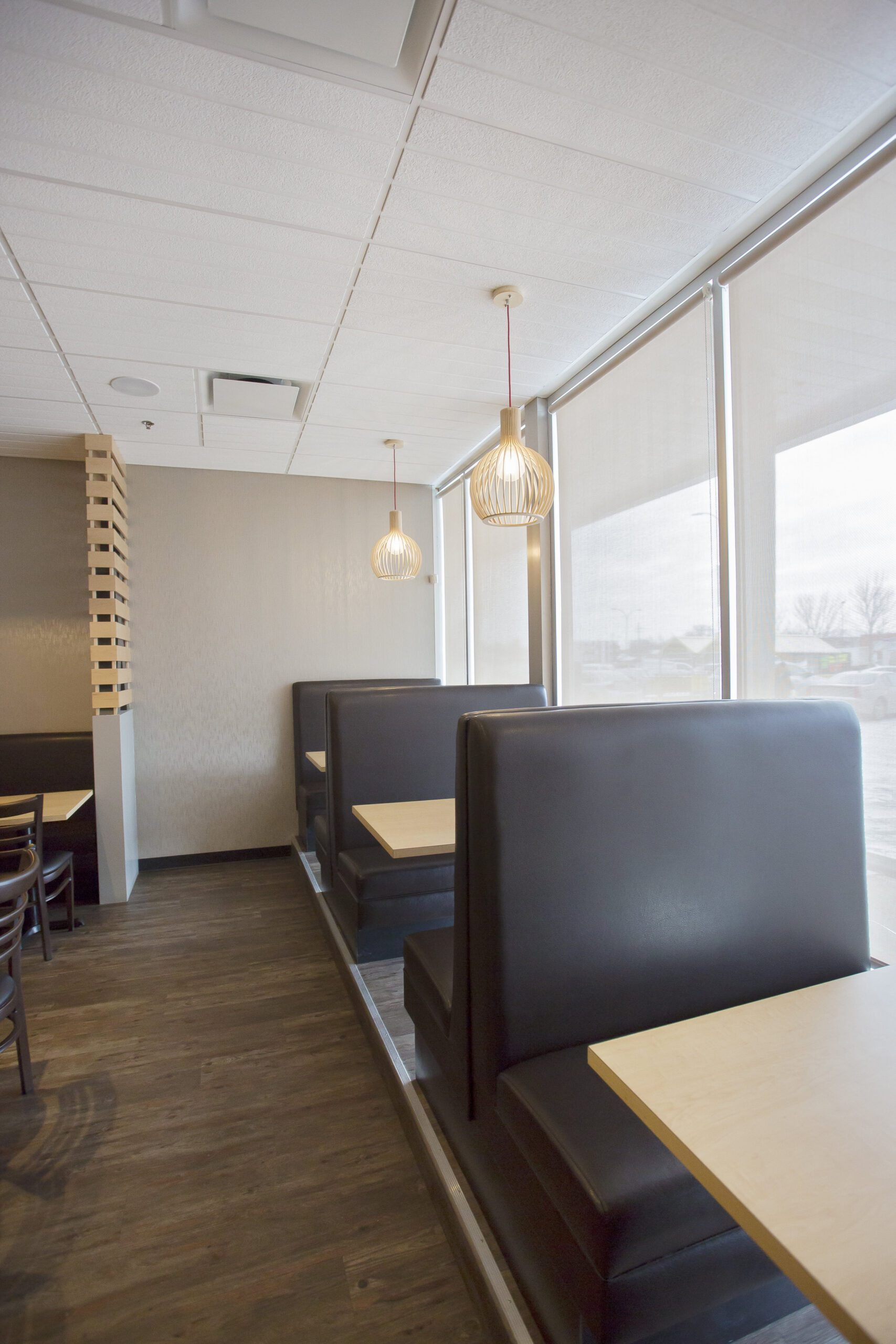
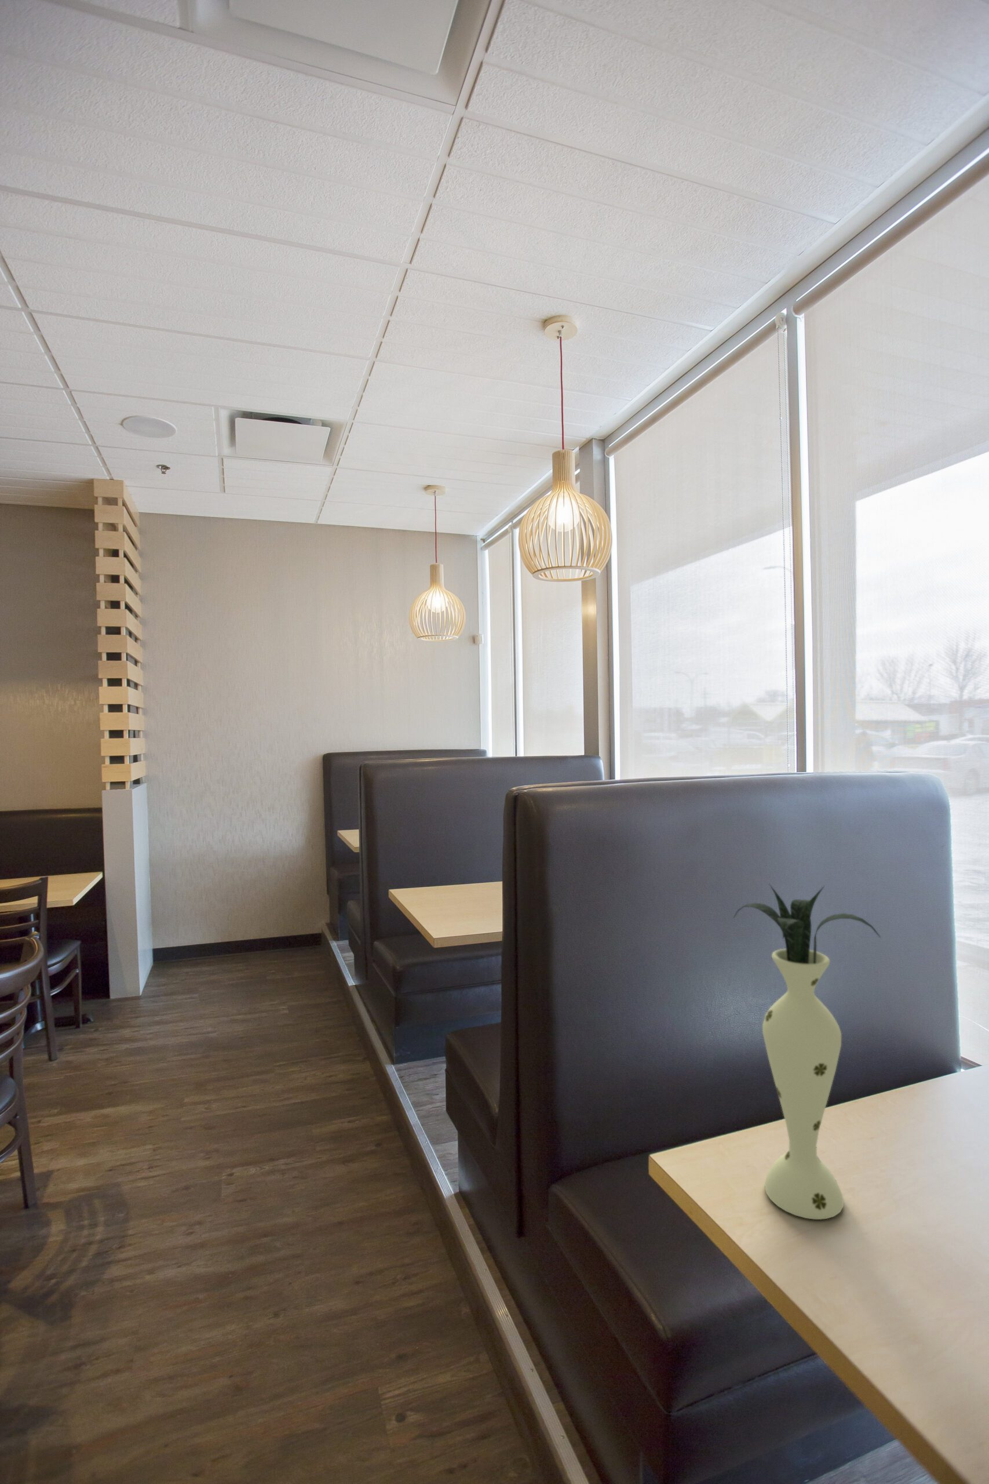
+ vase (805, 1043)
